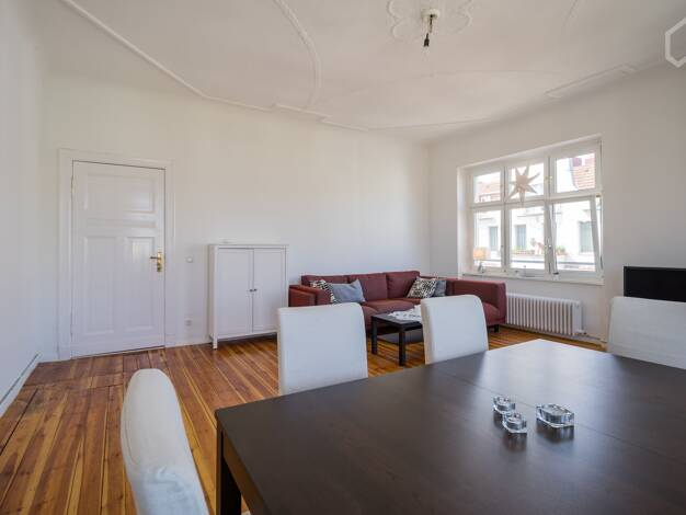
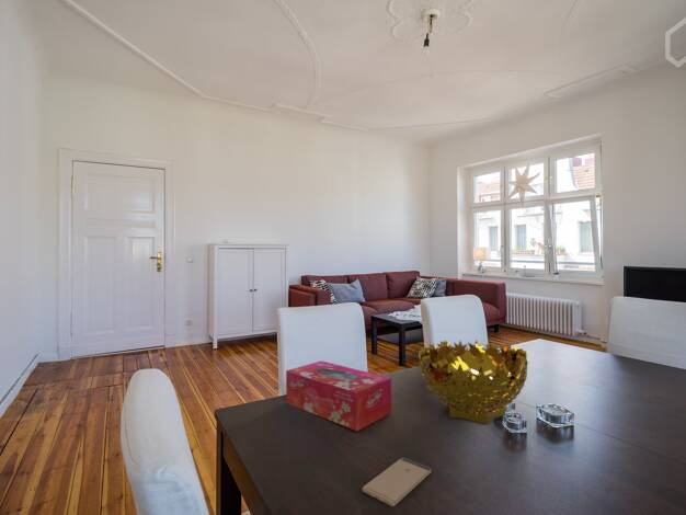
+ tissue box (336, 390)
+ smartphone (398, 479)
+ decorative bowl (470, 379)
